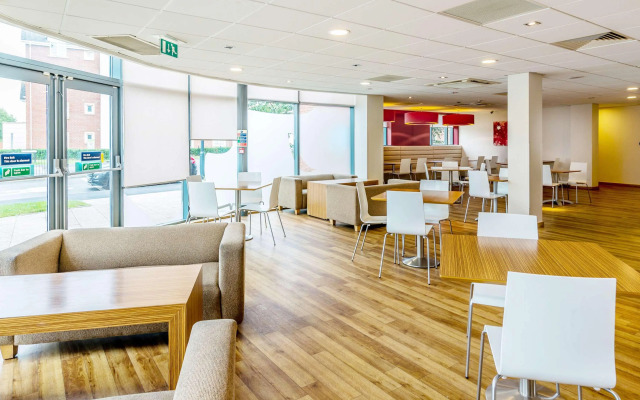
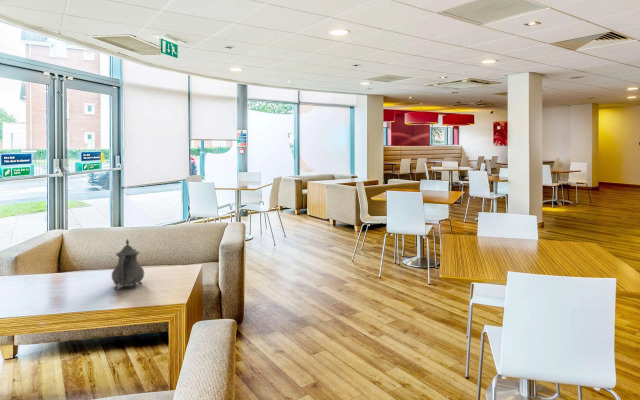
+ teapot (127, 262)
